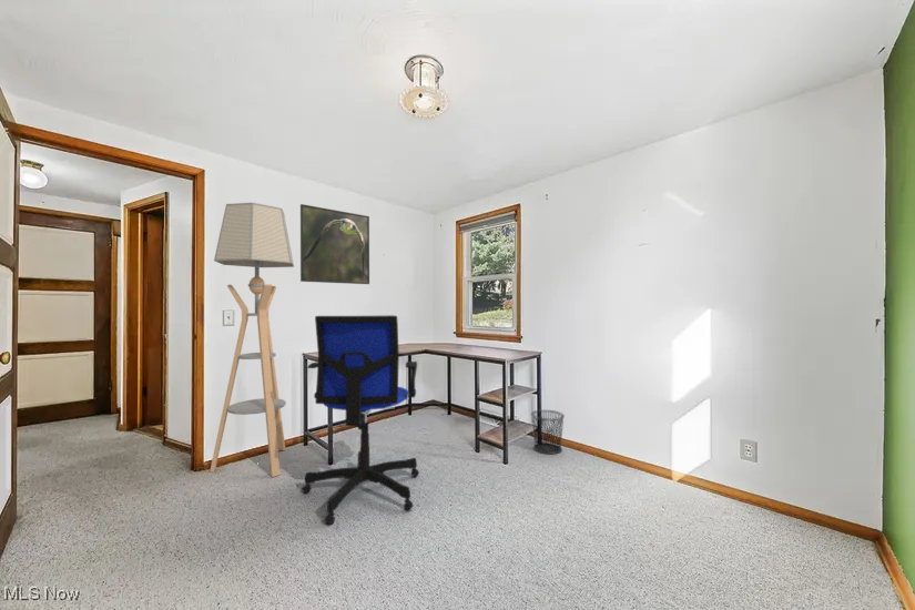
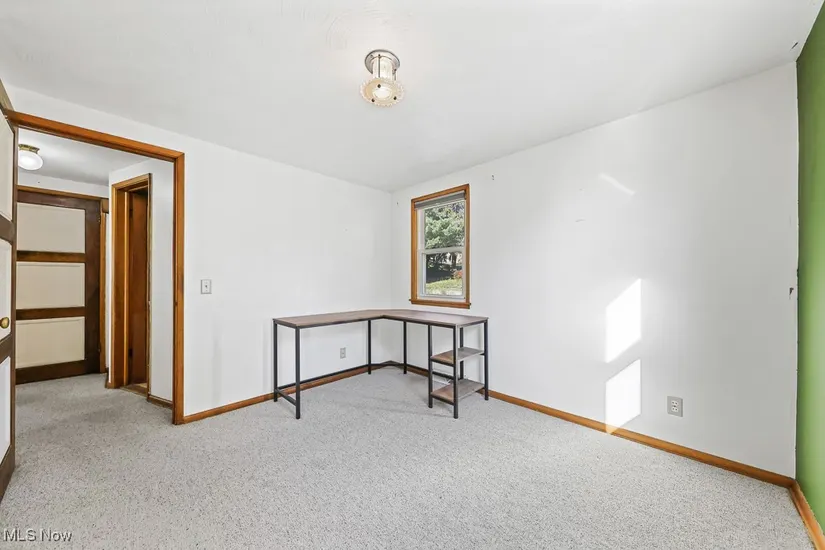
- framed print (336, 246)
- floor lamp (258, 336)
- waste bin (547, 431)
- office chair (359, 403)
